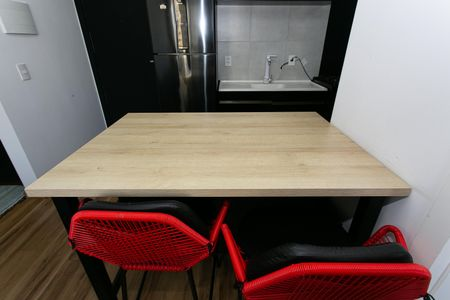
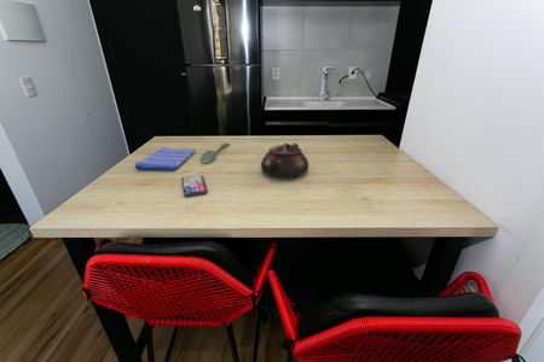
+ spoon (216, 150)
+ teapot (285, 158)
+ smartphone (193, 185)
+ dish towel (166, 157)
